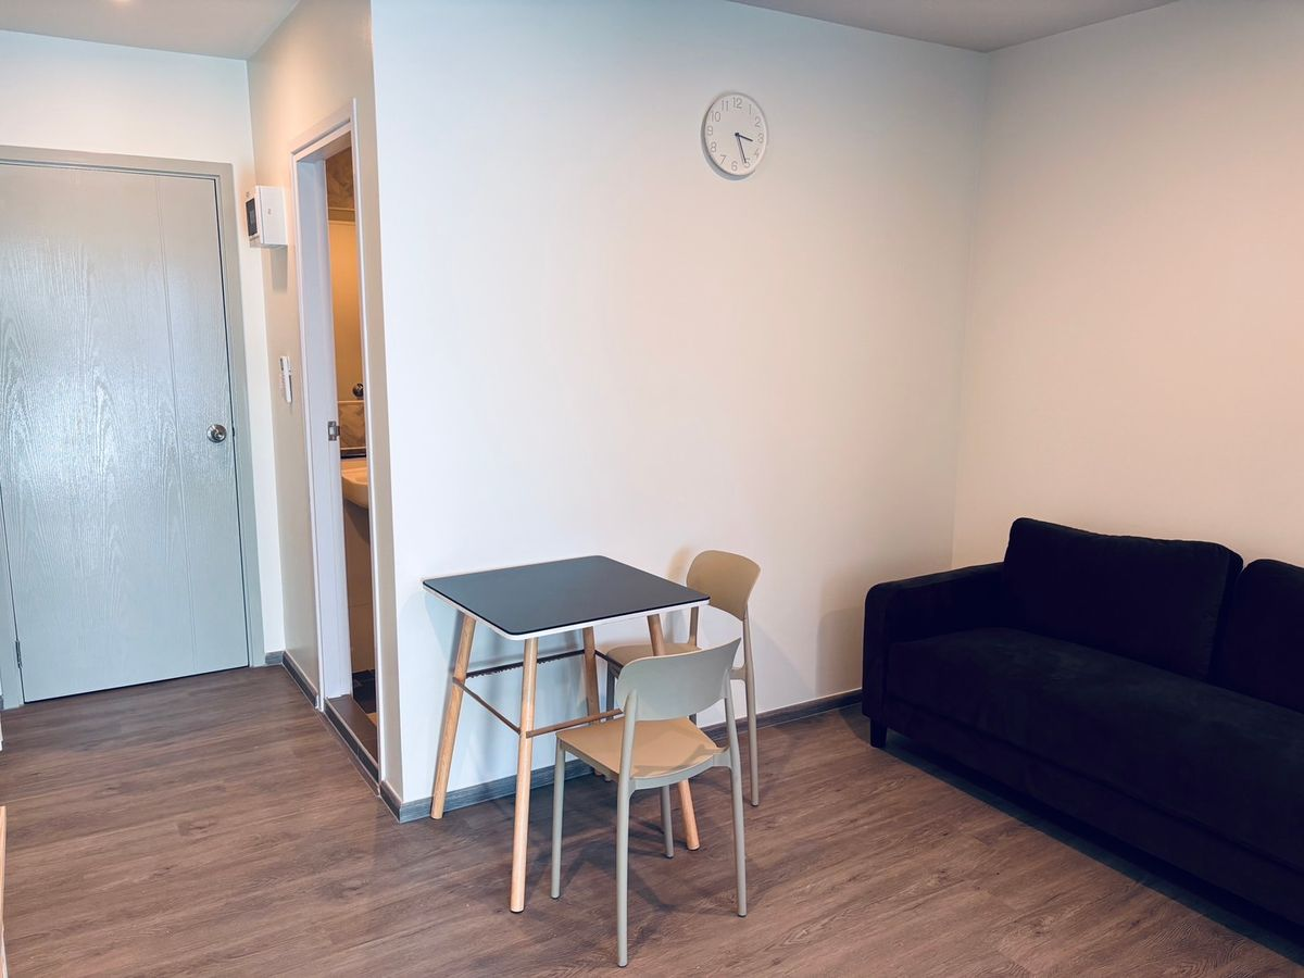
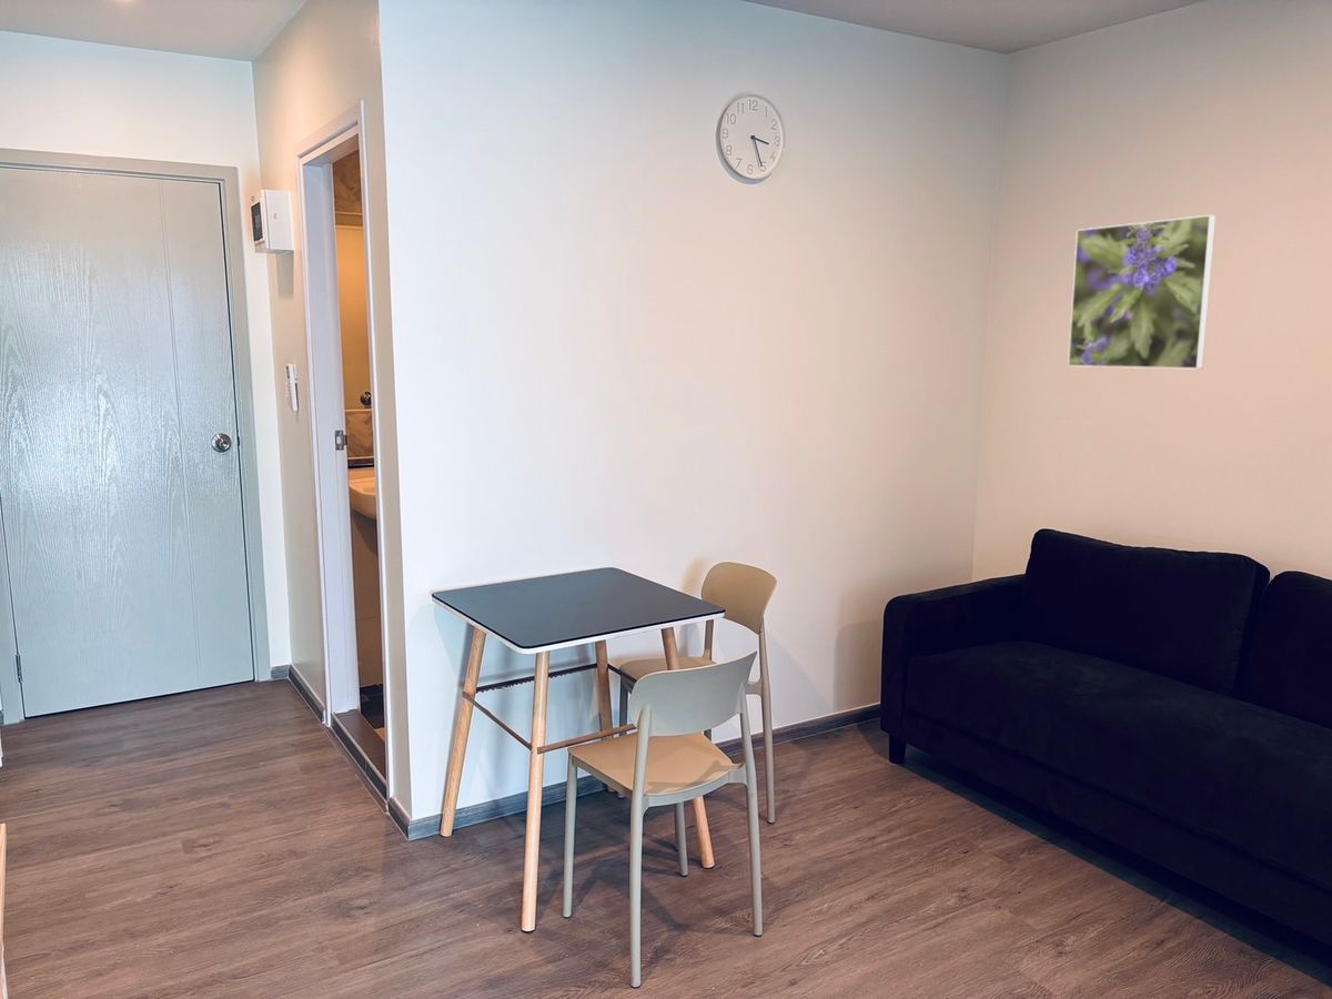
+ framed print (1136, 295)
